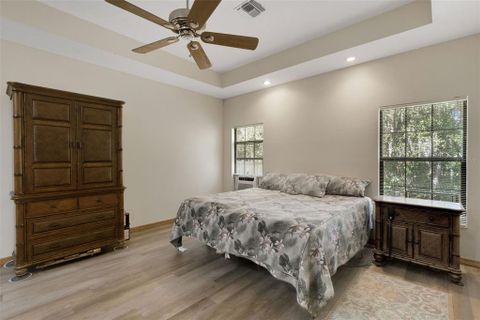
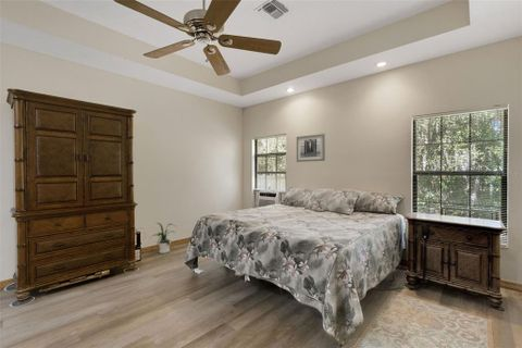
+ wall art (310, 148)
+ house plant (163, 236)
